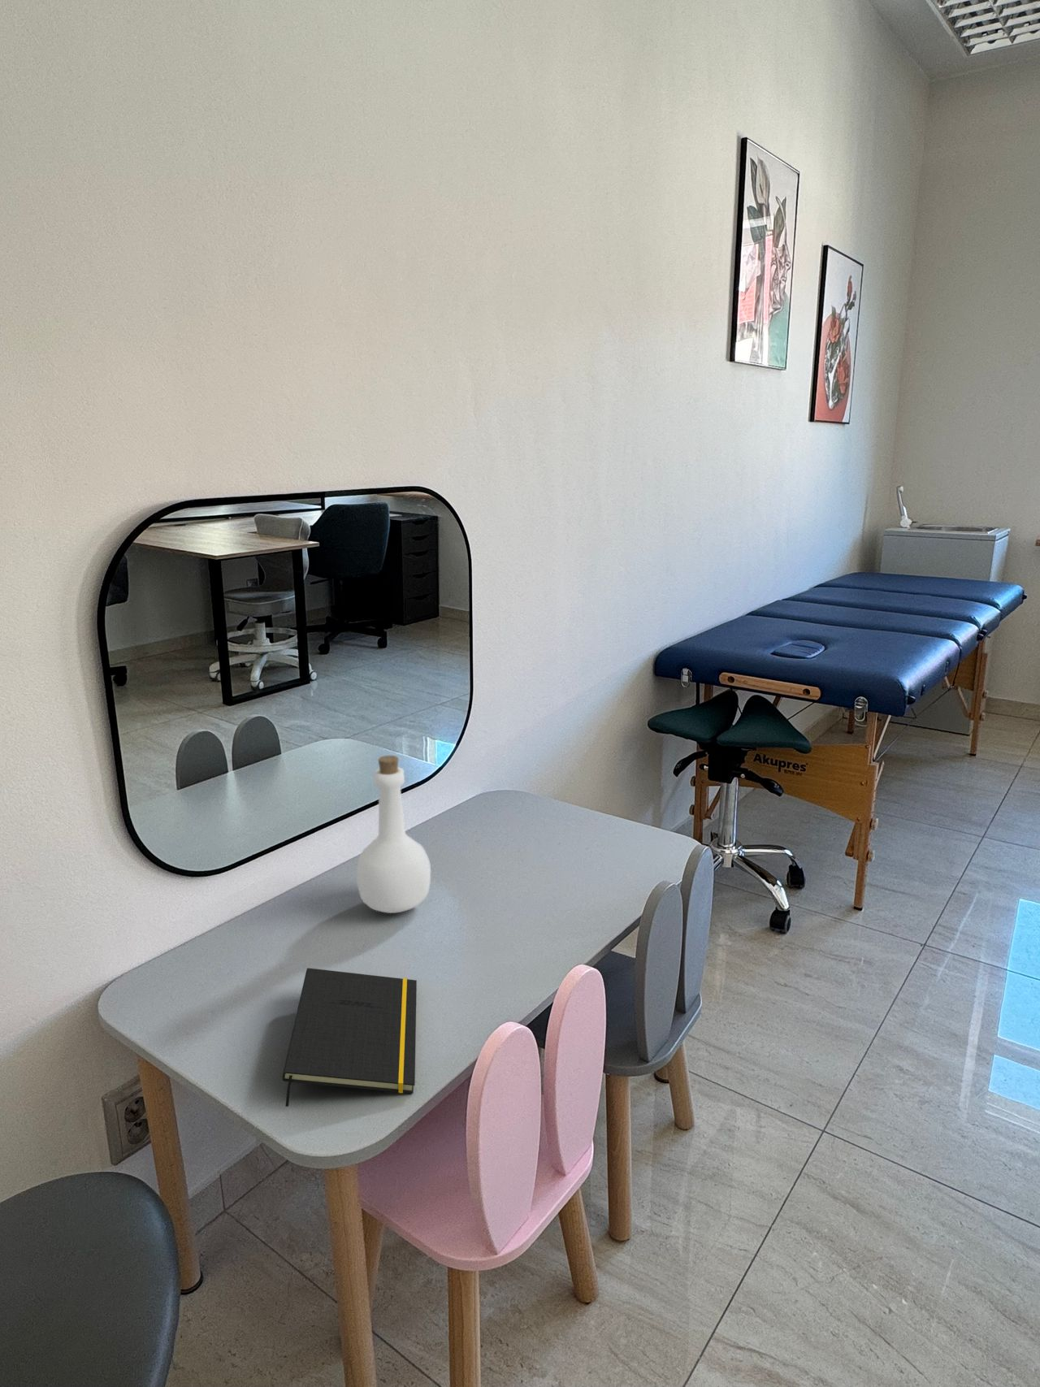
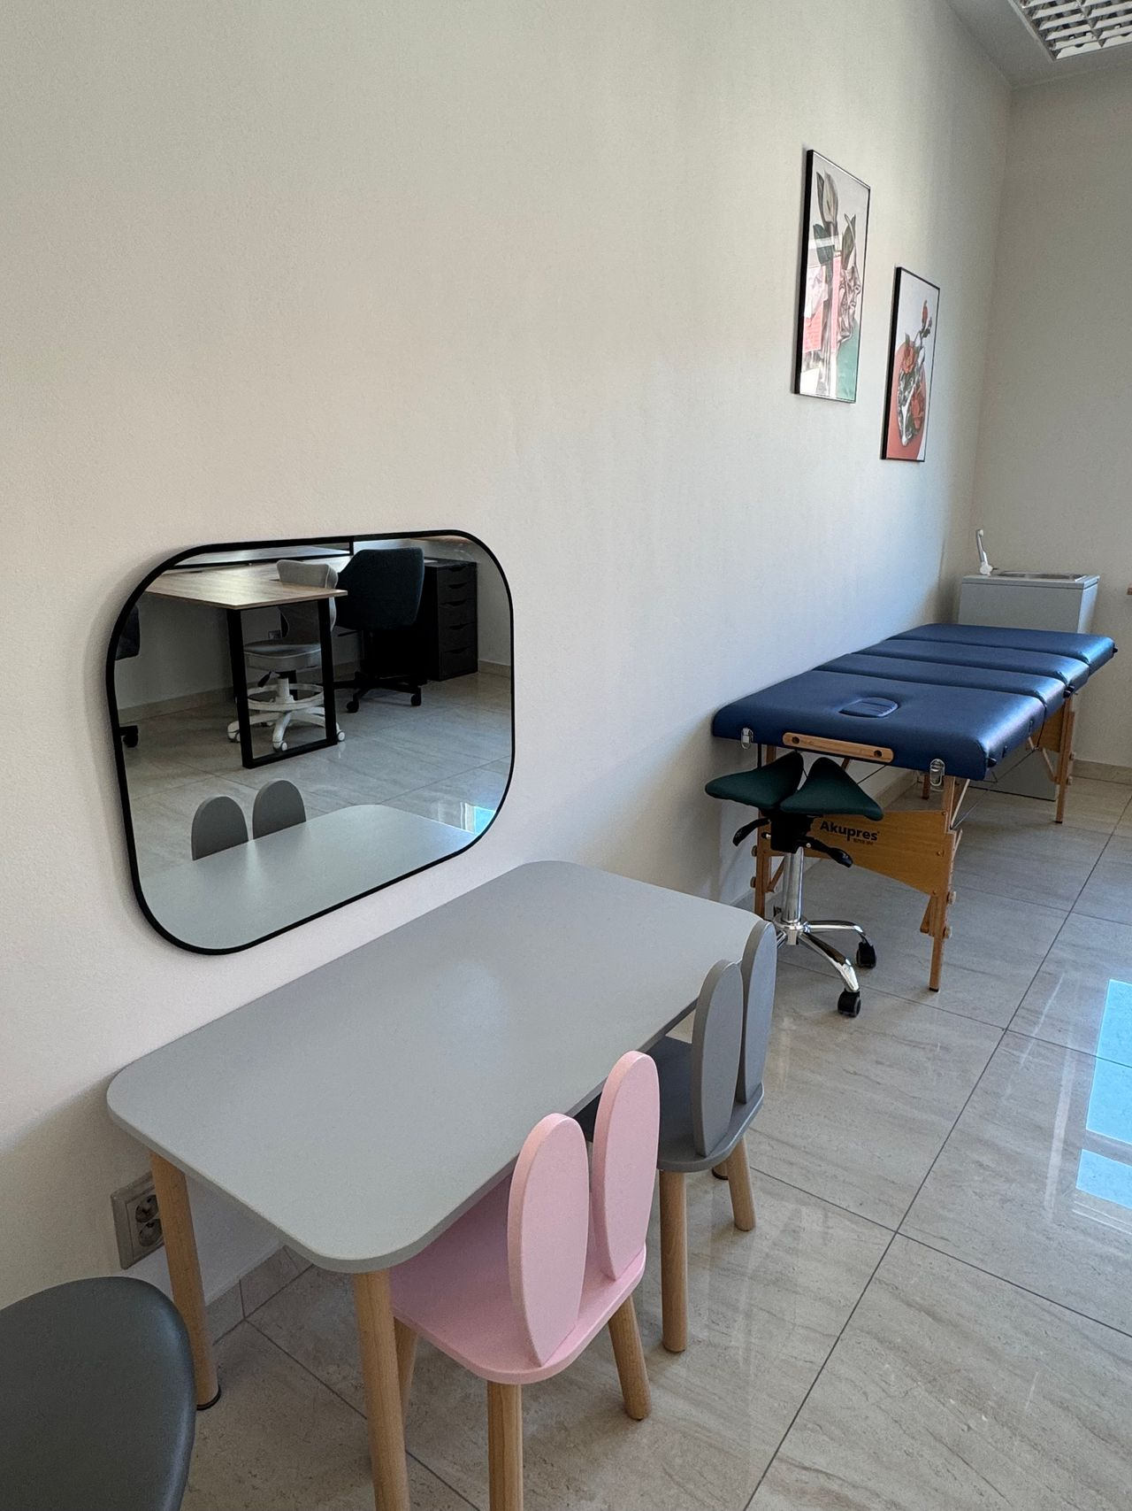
- bottle (391, 833)
- notepad (356, 1026)
